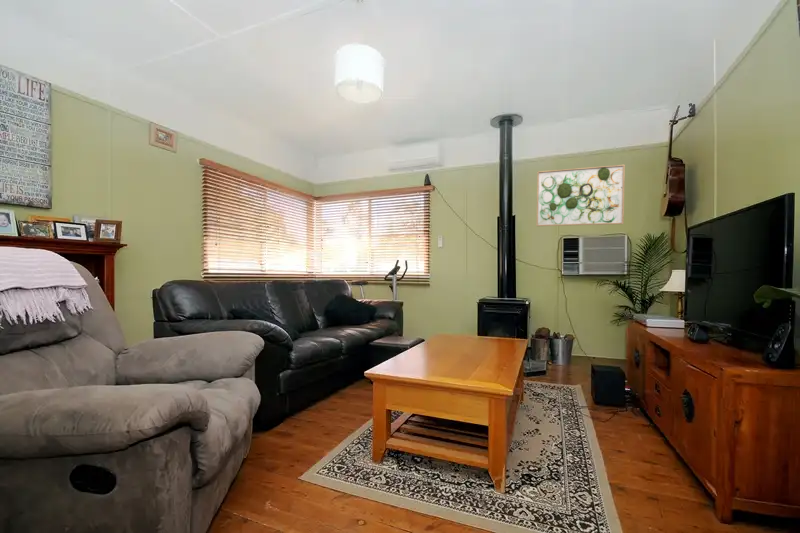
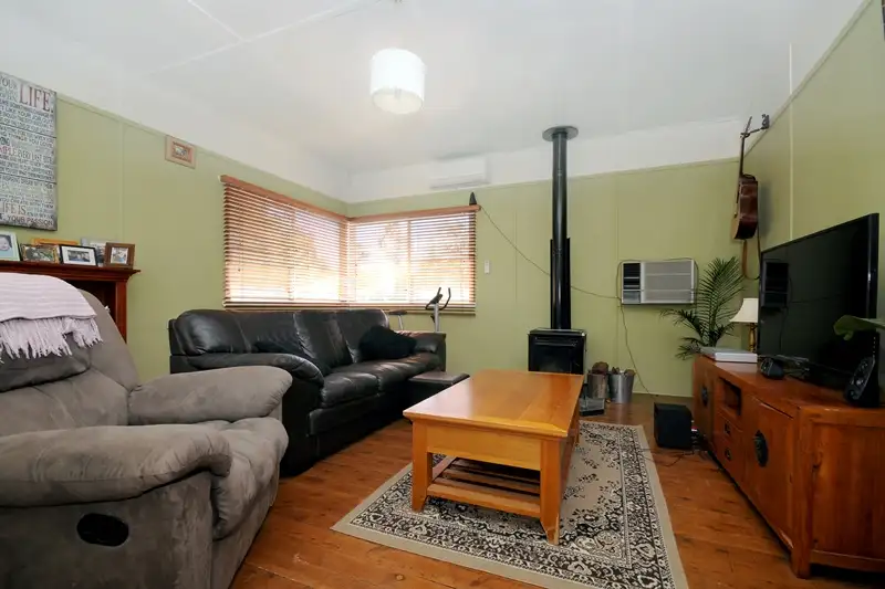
- wall art (578, 196)
